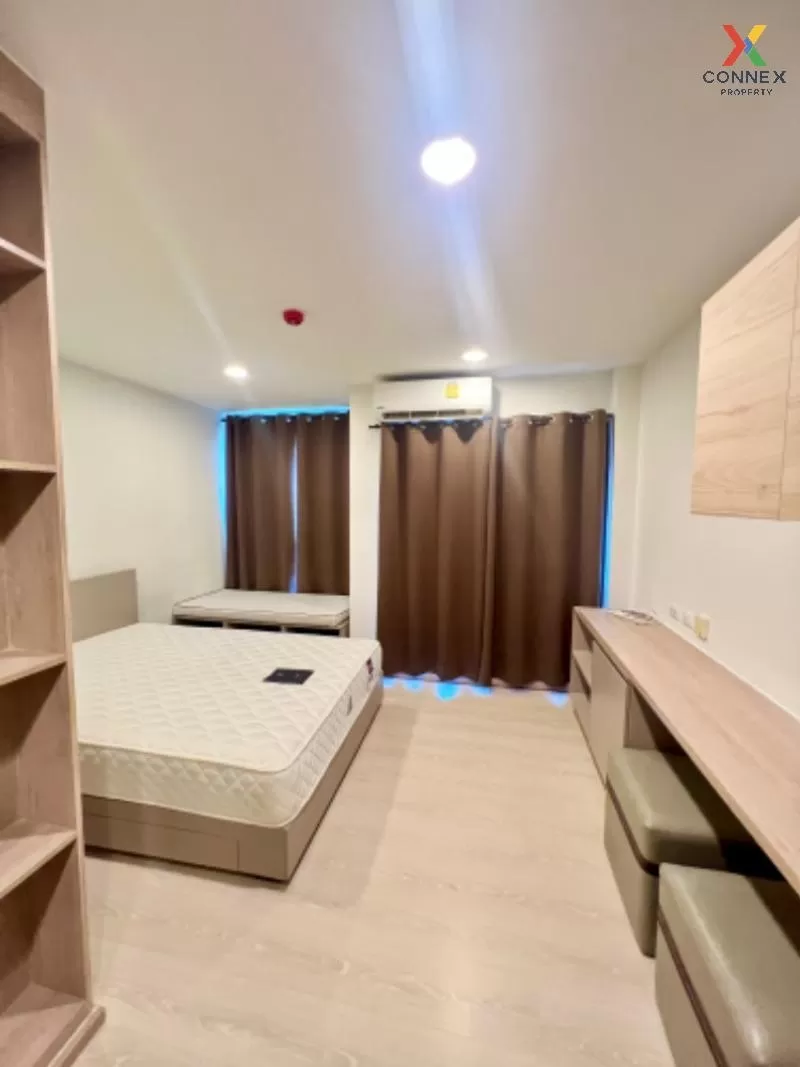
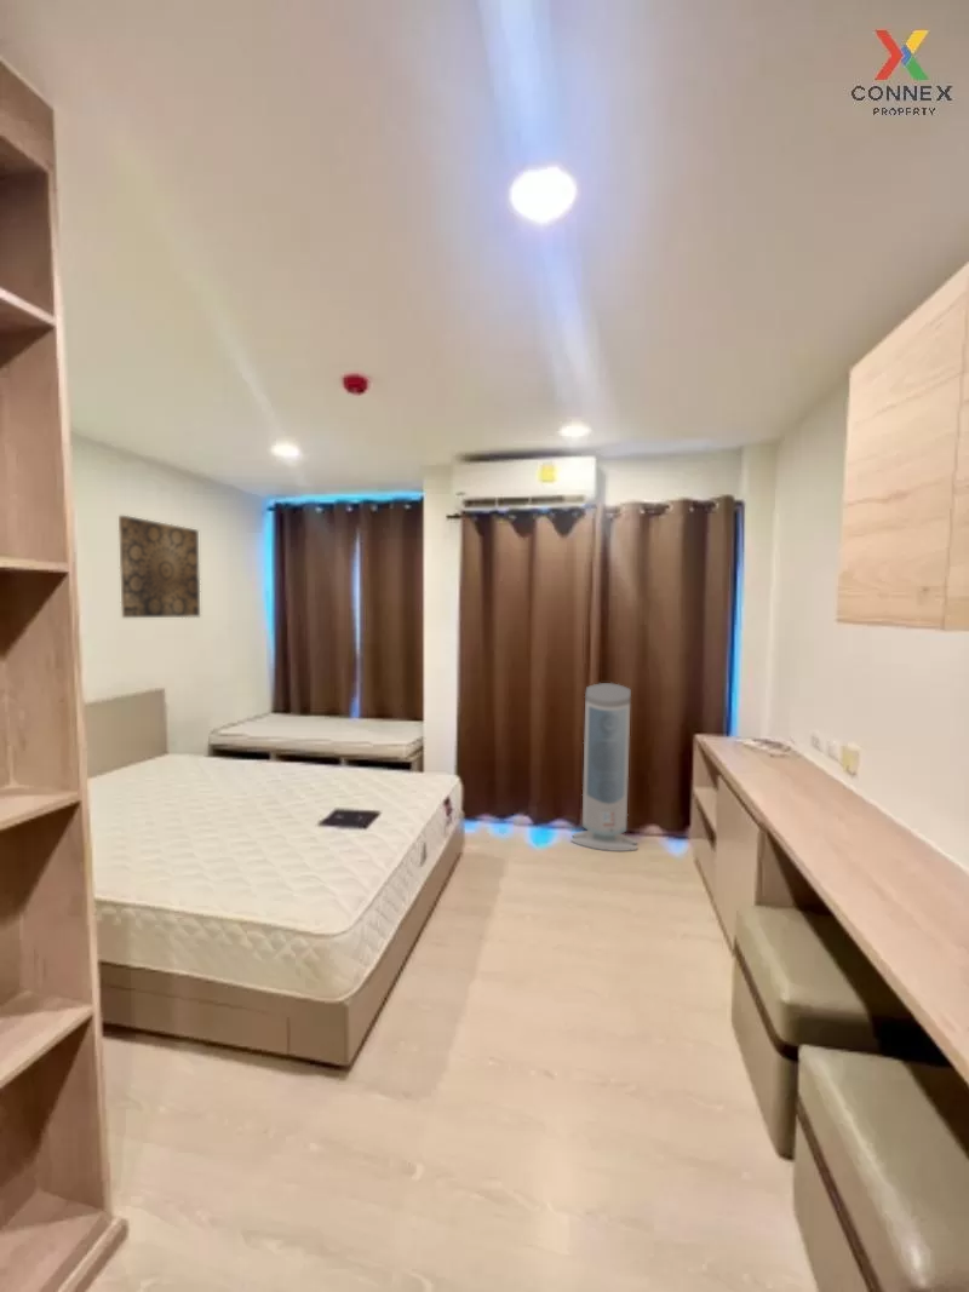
+ air purifier (606, 764)
+ wall art (162, 570)
